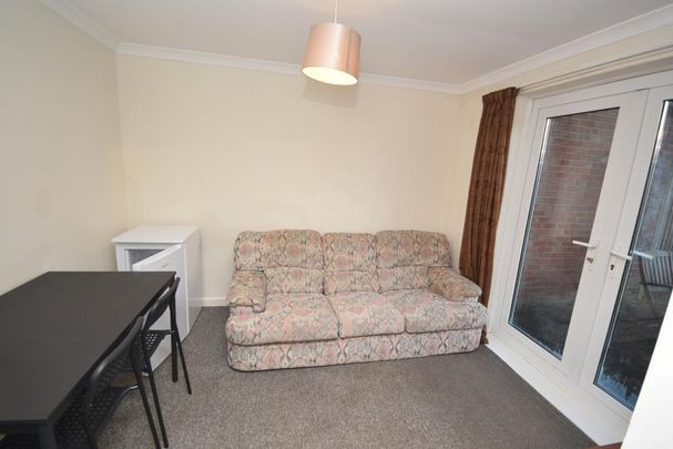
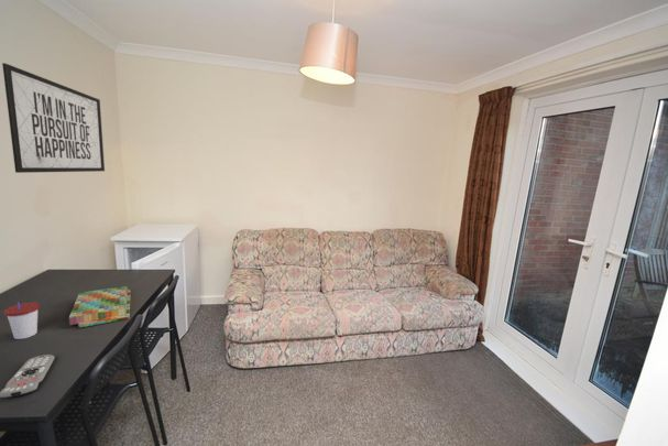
+ mirror (65, 129)
+ cup (23, 317)
+ remote control (31, 373)
+ board game (103, 303)
